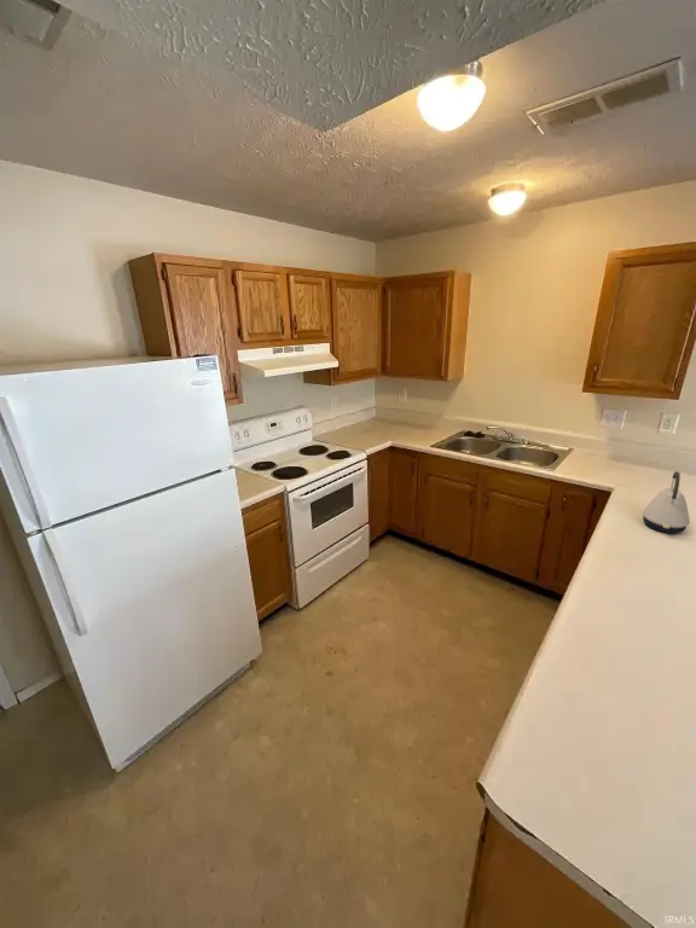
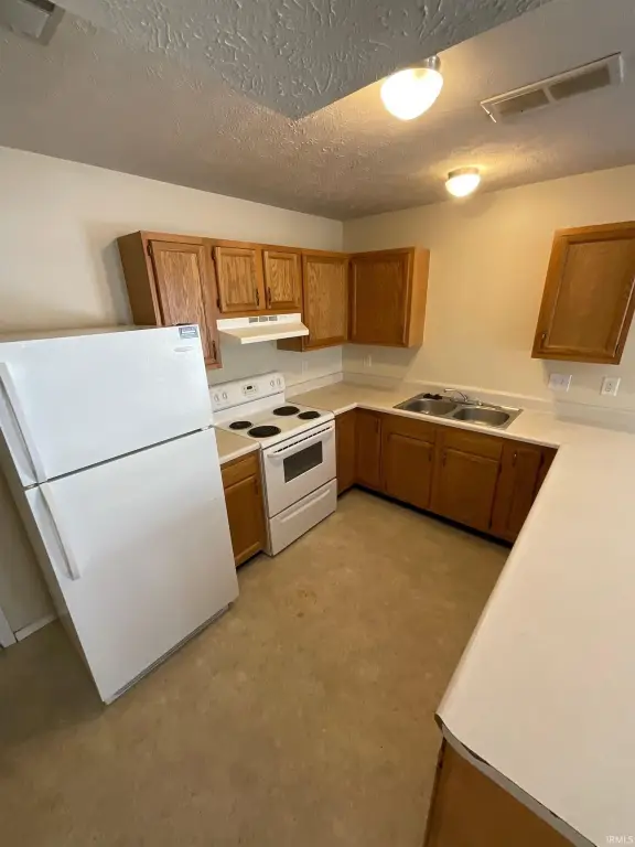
- kettle (669, 499)
